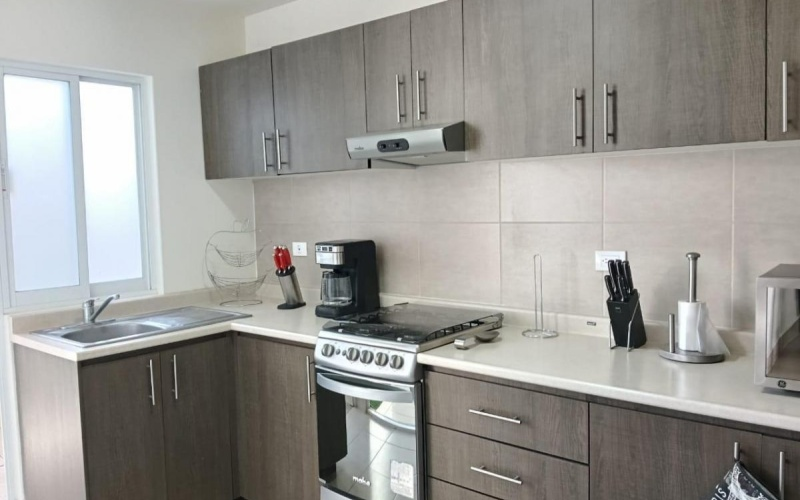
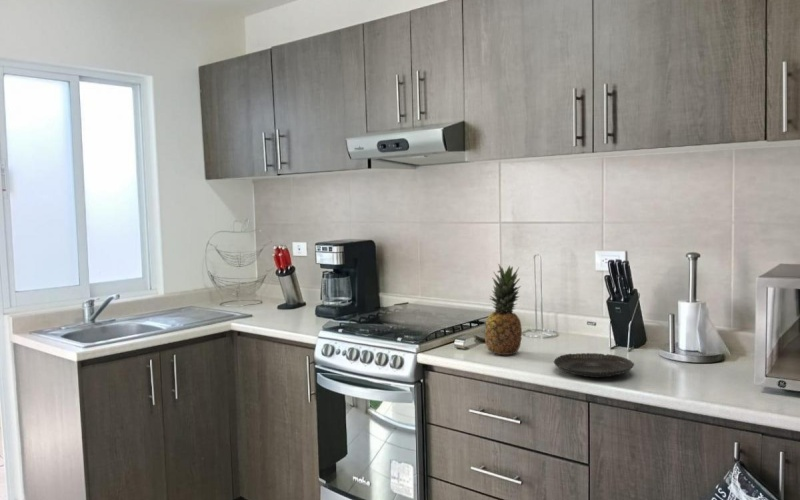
+ fruit (502, 308)
+ tart tin (593, 366)
